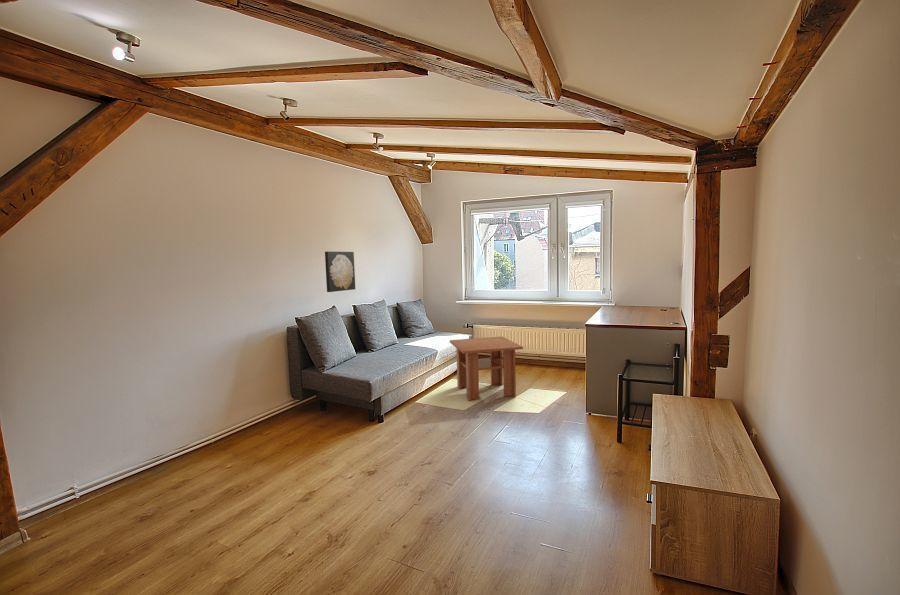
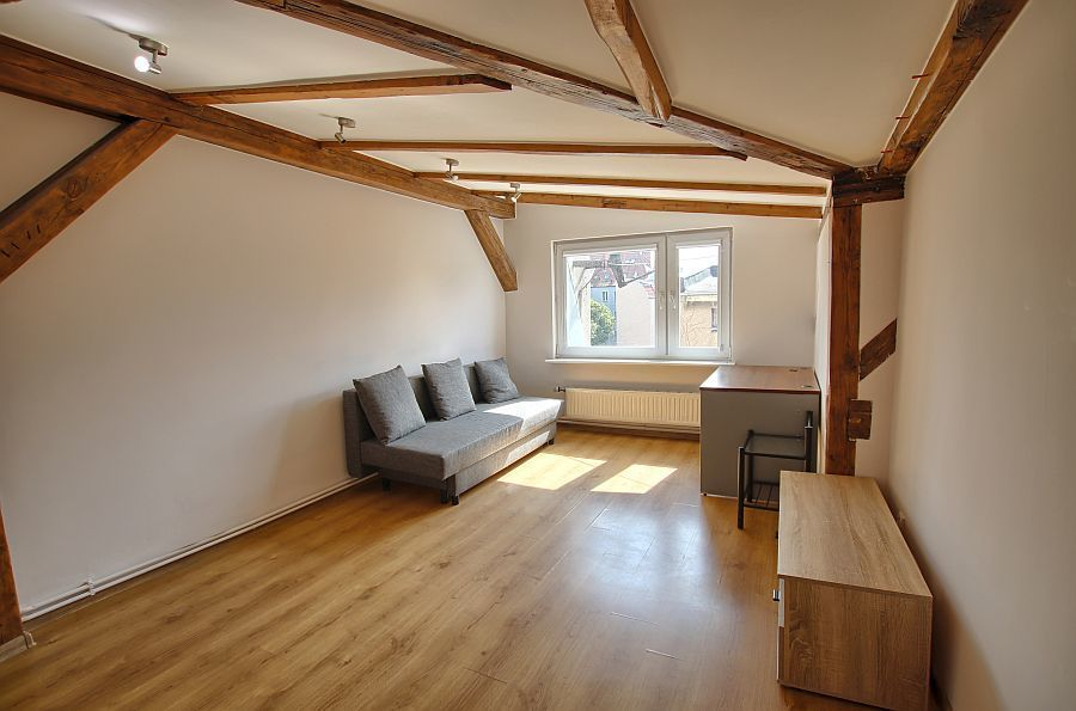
- coffee table (484, 367)
- wall art (340, 271)
